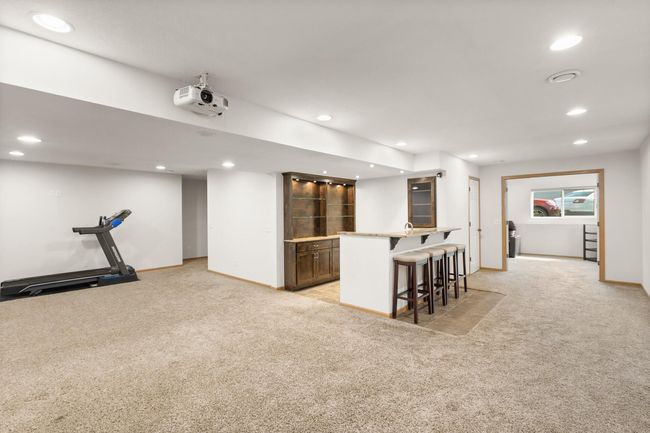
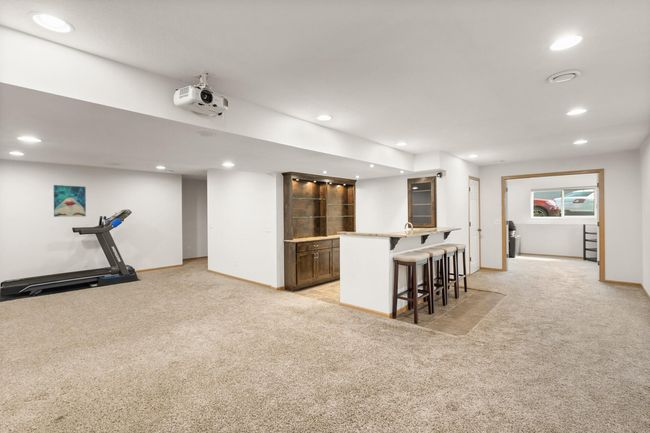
+ wall art (70, 201)
